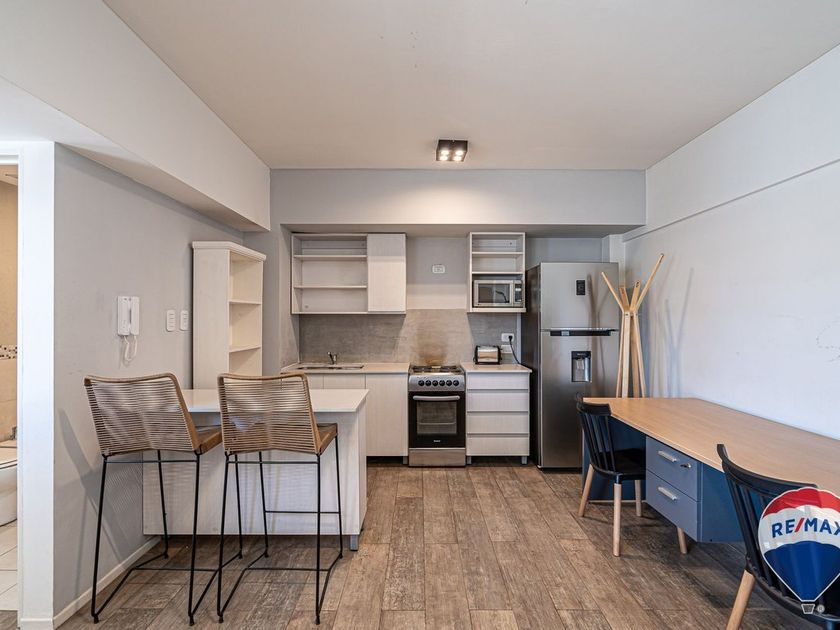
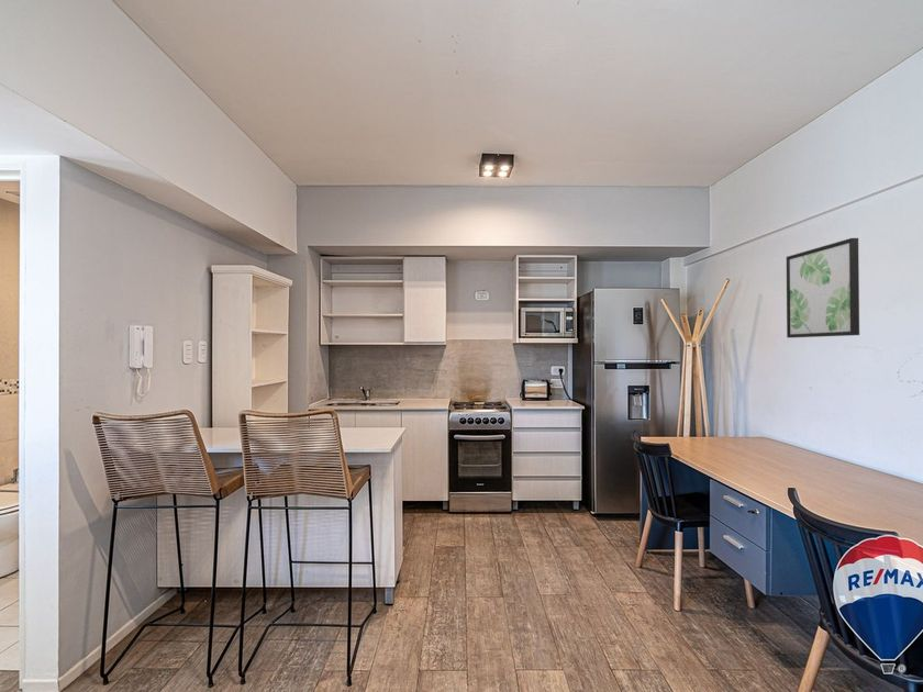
+ wall art (819, 292)
